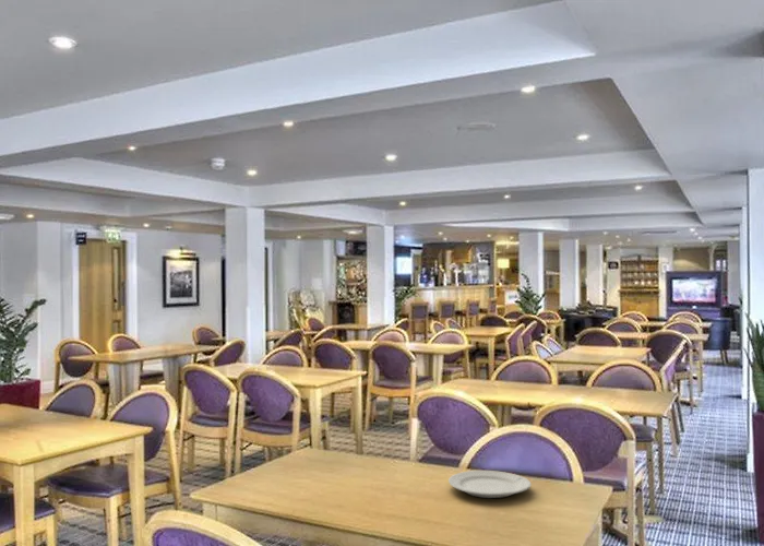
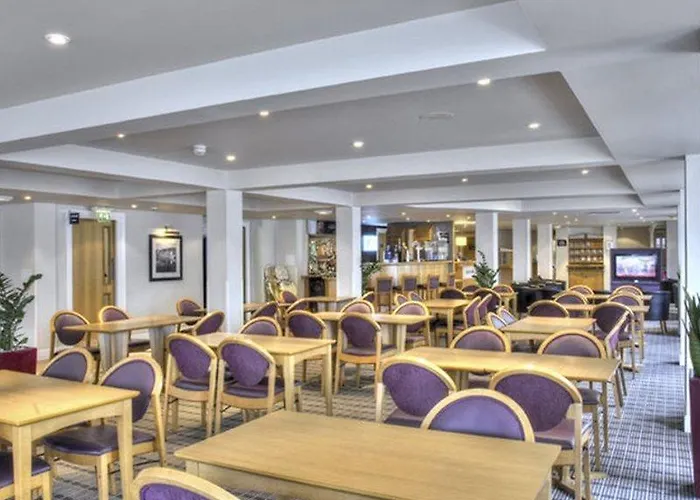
- chinaware (489, 485)
